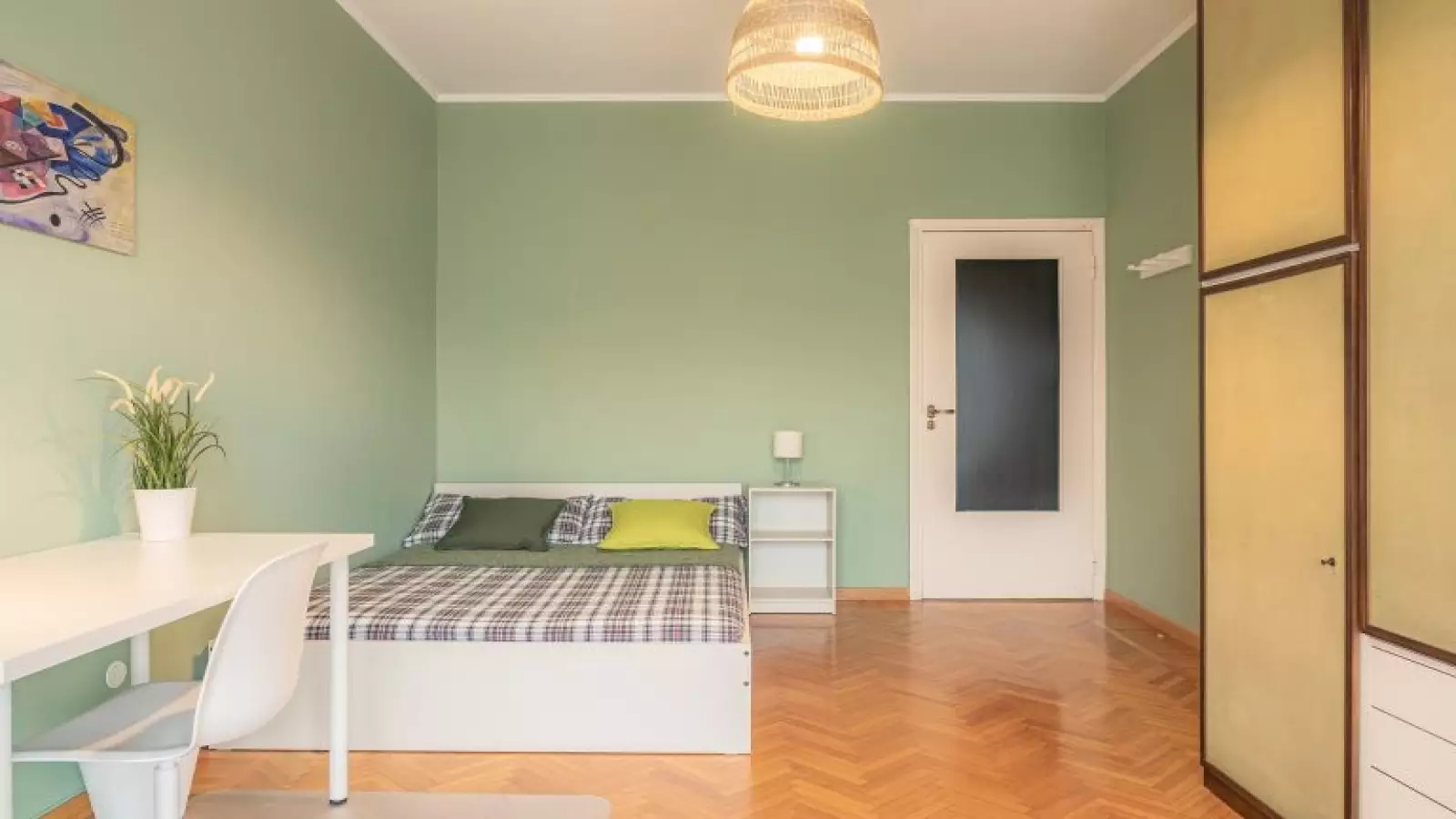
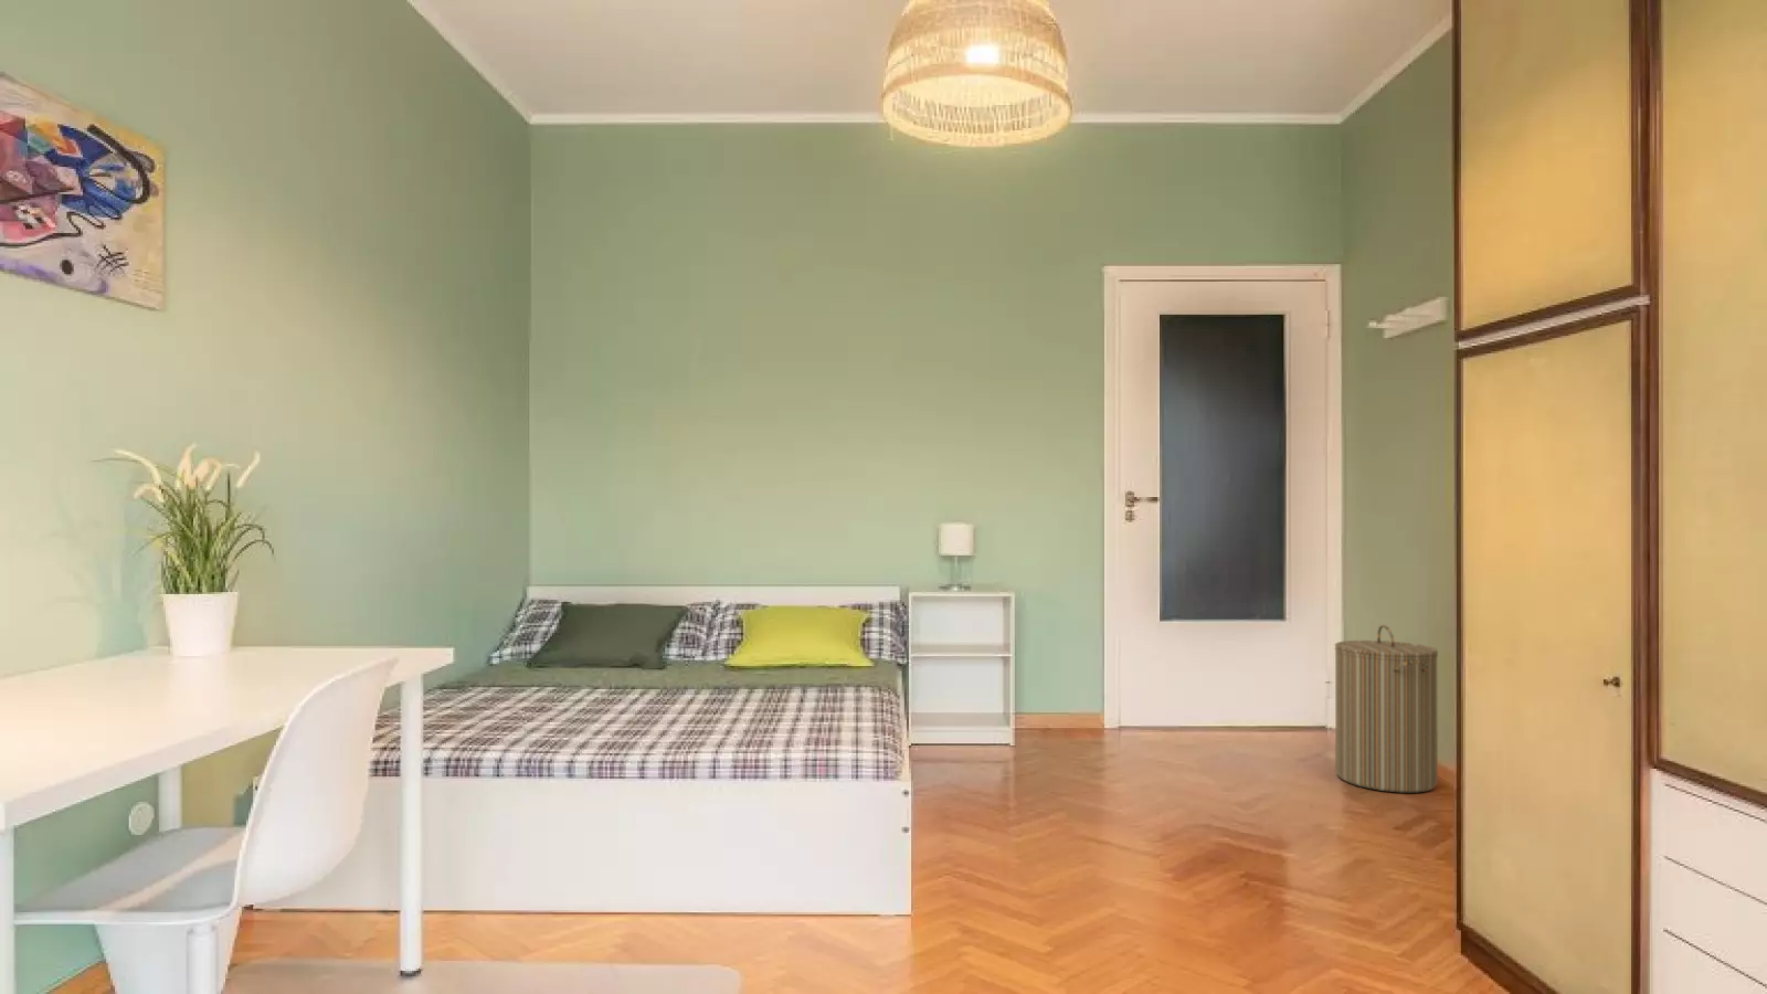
+ laundry hamper (1385, 702)
